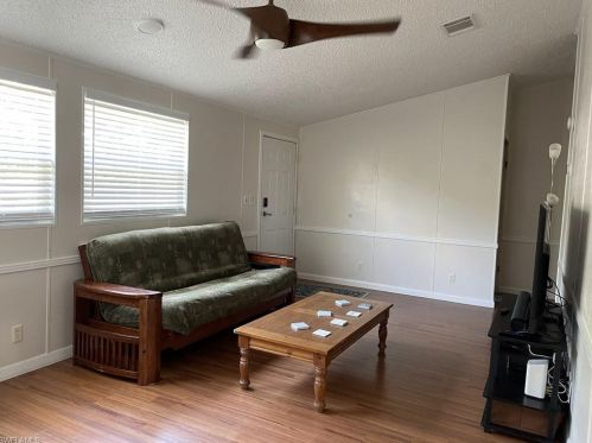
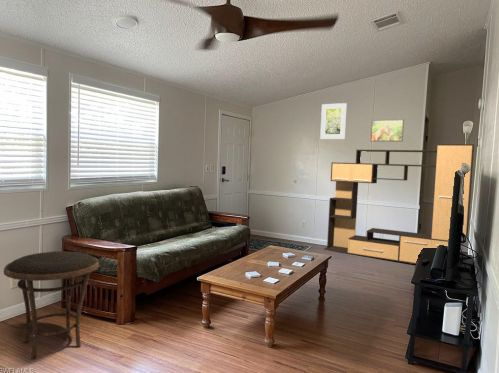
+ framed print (333, 121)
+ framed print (386, 130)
+ media console (393, 179)
+ side table (52, 291)
